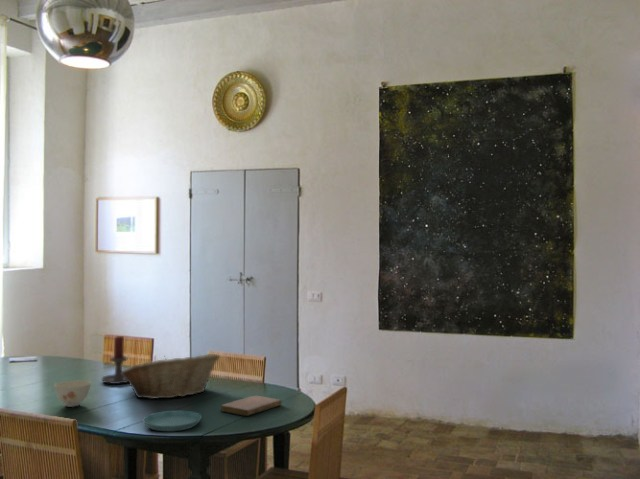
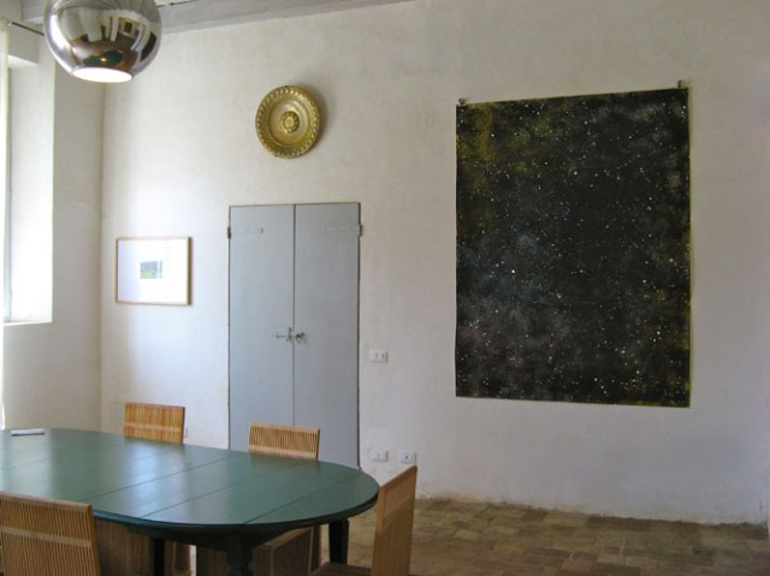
- fruit basket (171, 372)
- candle holder (122, 357)
- notebook (251, 405)
- bowl (72, 394)
- saucer (172, 421)
